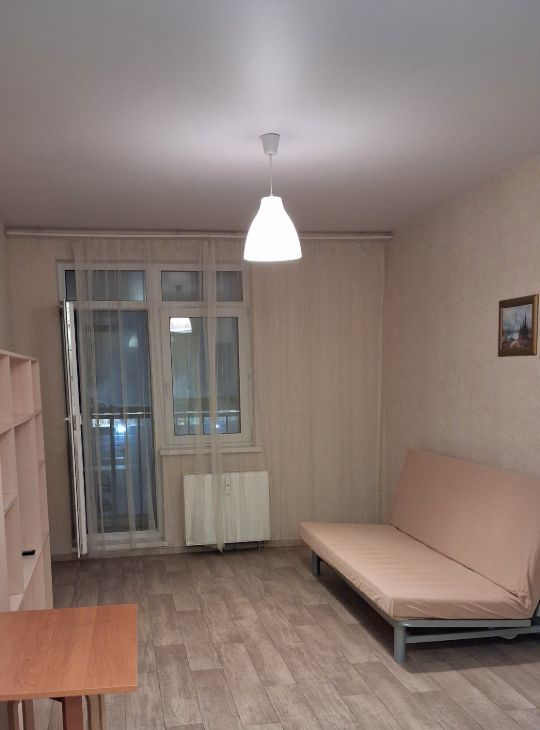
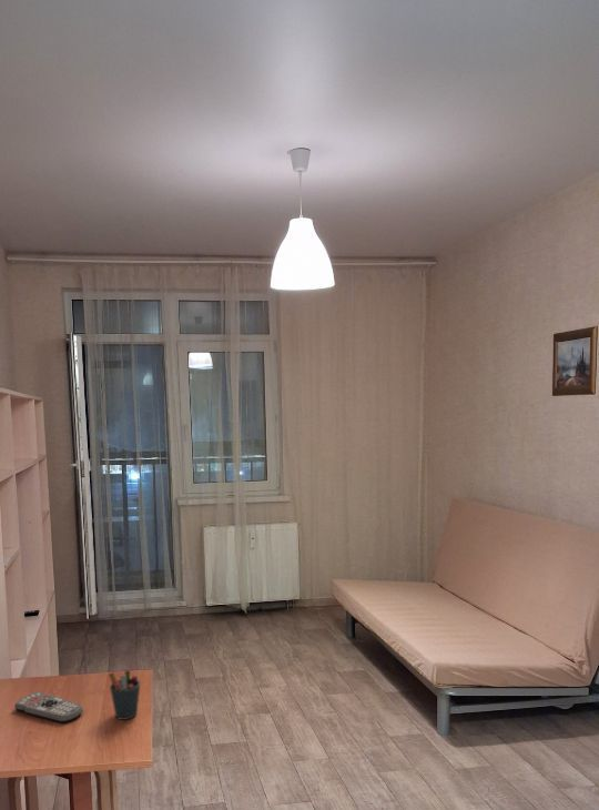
+ pen holder (124, 691)
+ remote control (50, 707)
